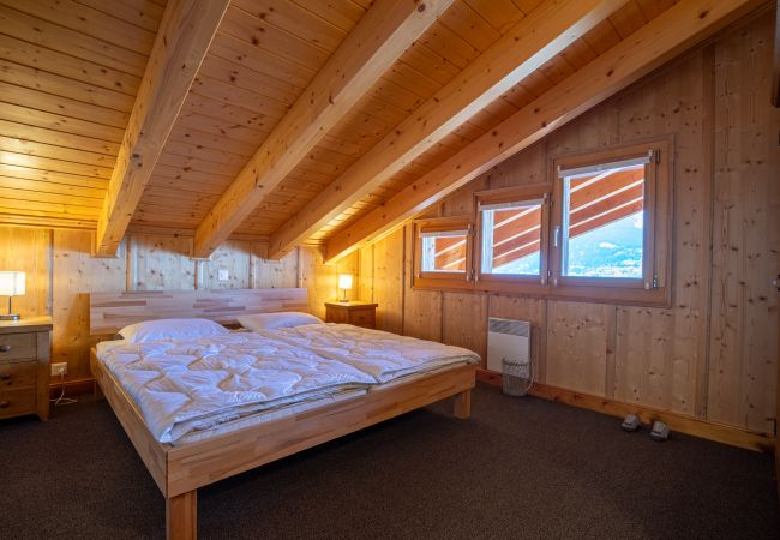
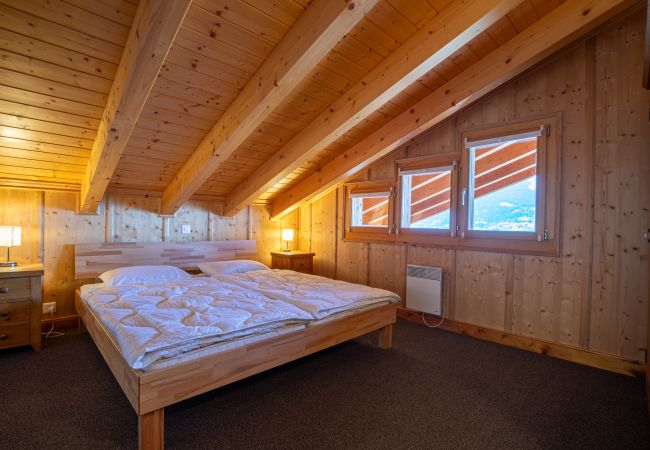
- wastebasket (515, 376)
- shoe (640, 425)
